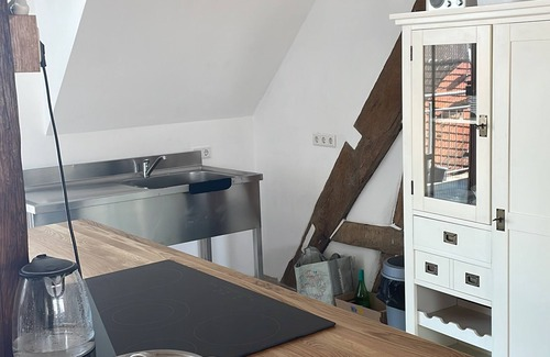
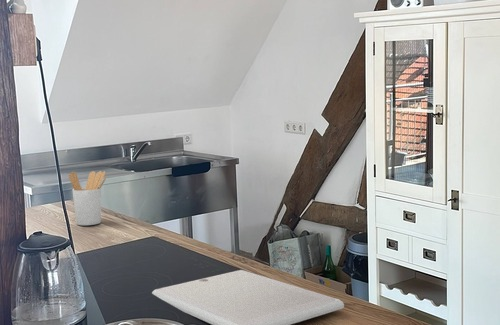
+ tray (243, 298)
+ utensil holder (90, 196)
